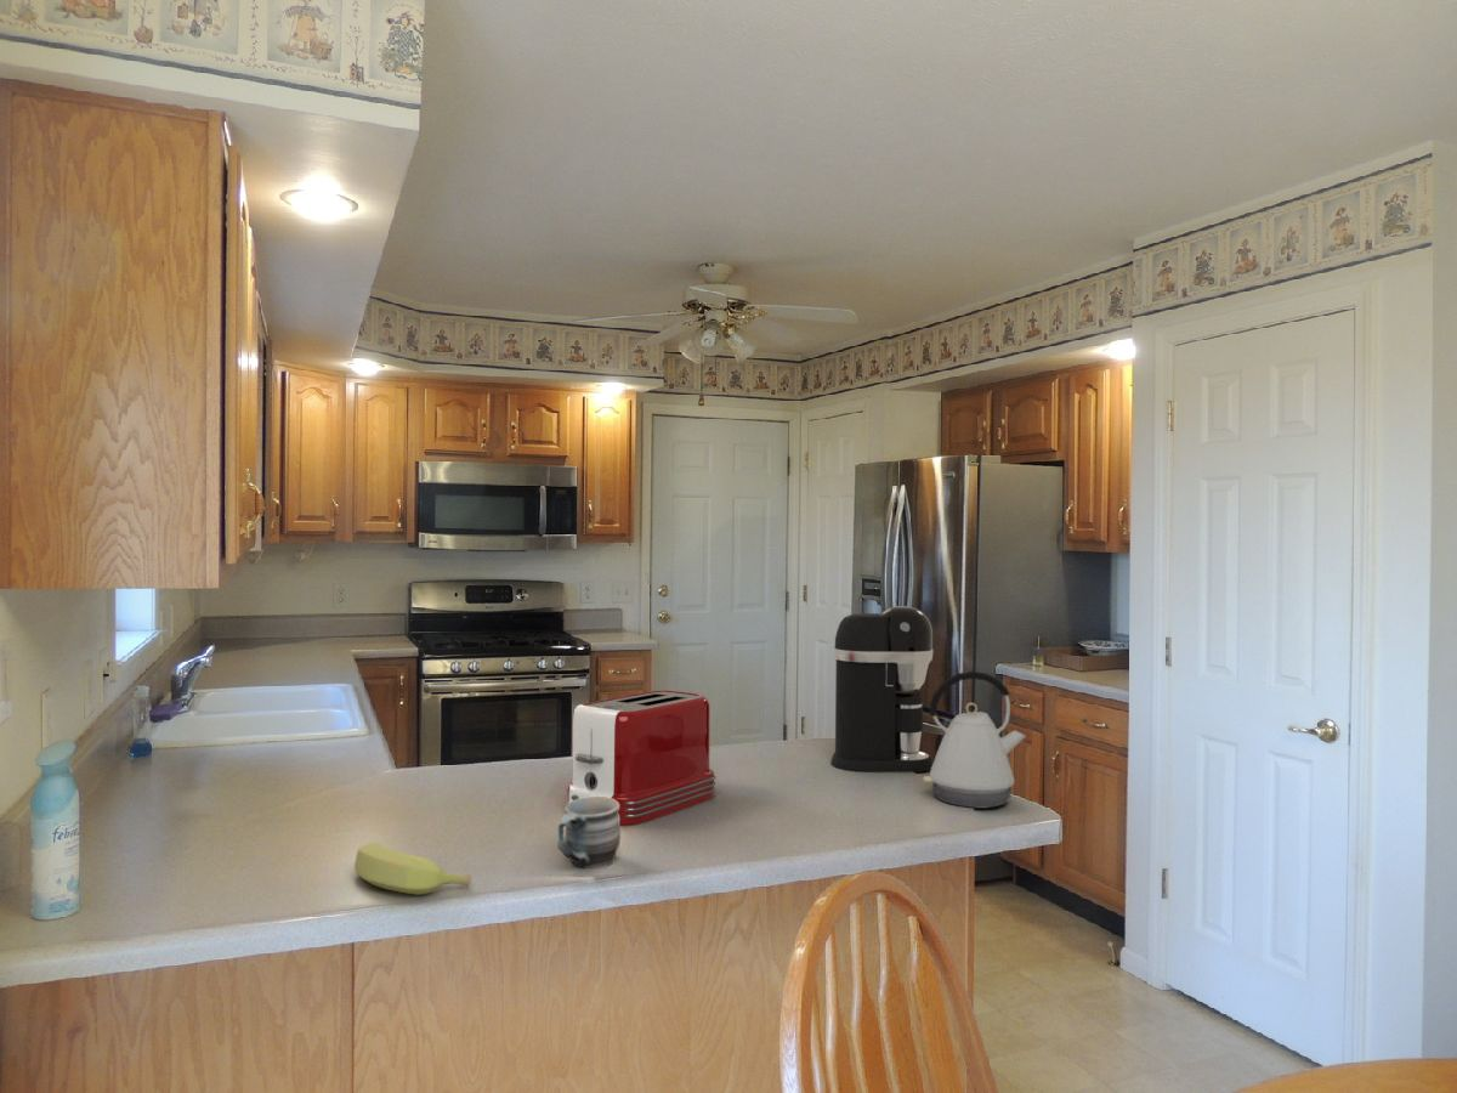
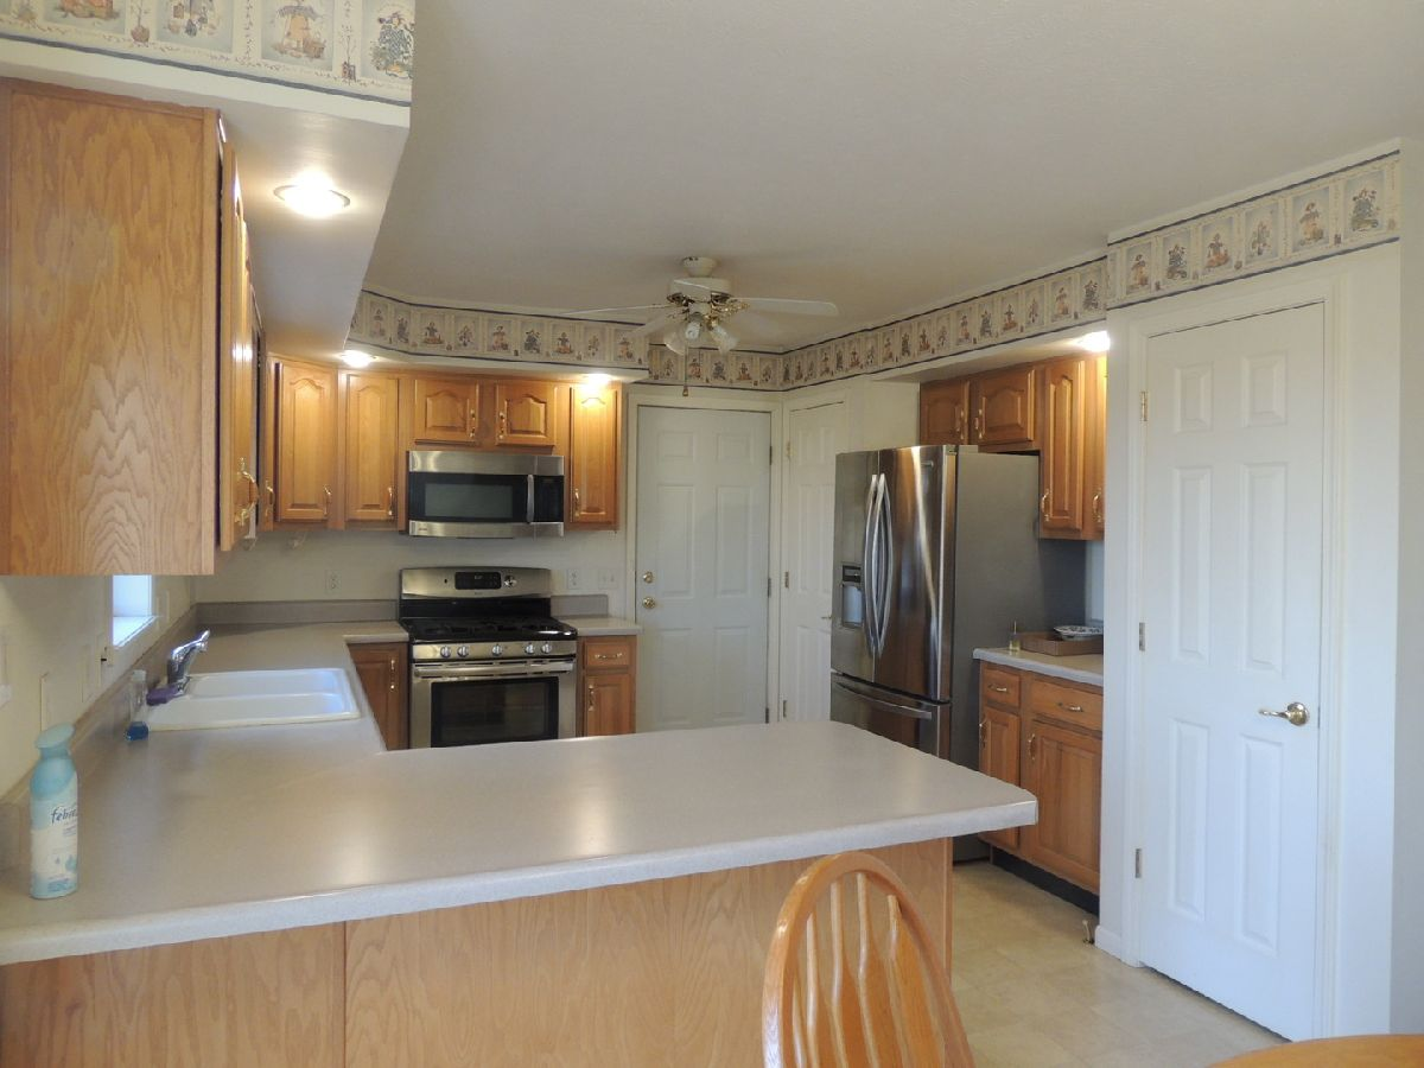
- toaster (642, 752)
- banana (412, 861)
- coffee maker (883, 685)
- kettle (975, 735)
- mug (588, 836)
